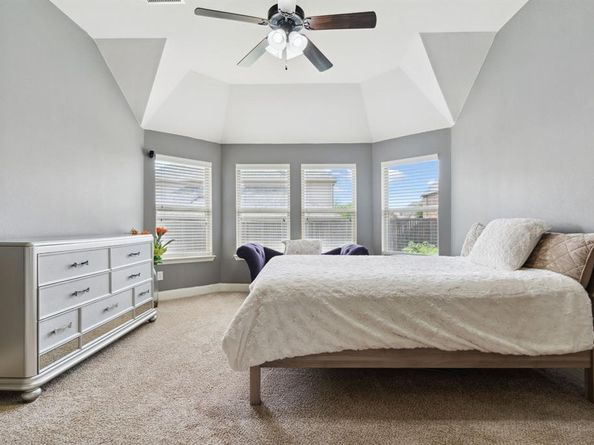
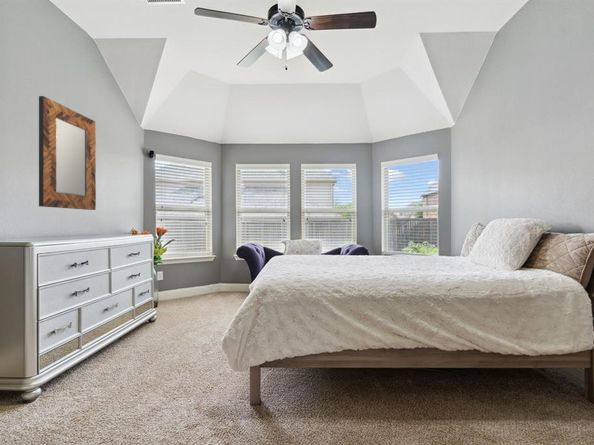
+ home mirror (70, 159)
